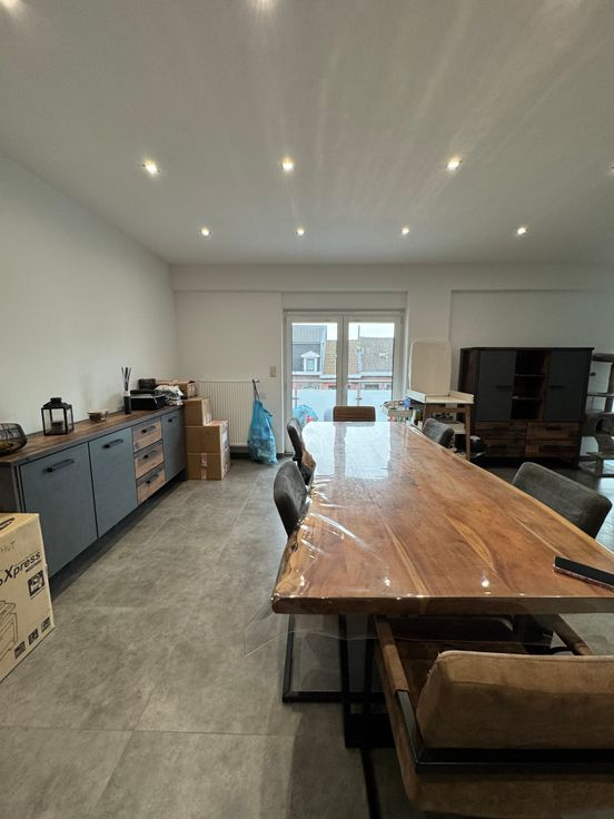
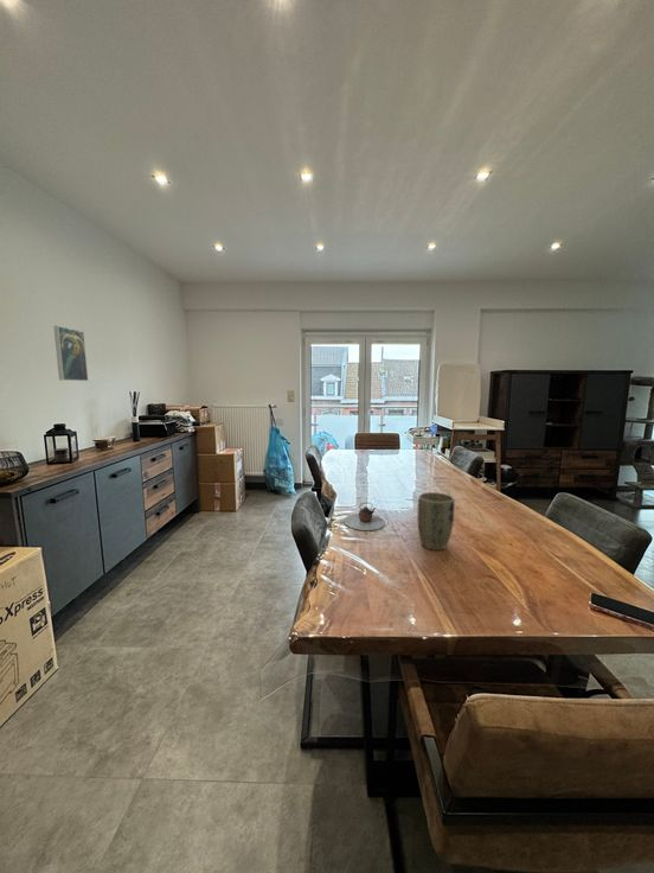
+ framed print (71, 355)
+ plant pot (435, 521)
+ teapot (364, 512)
